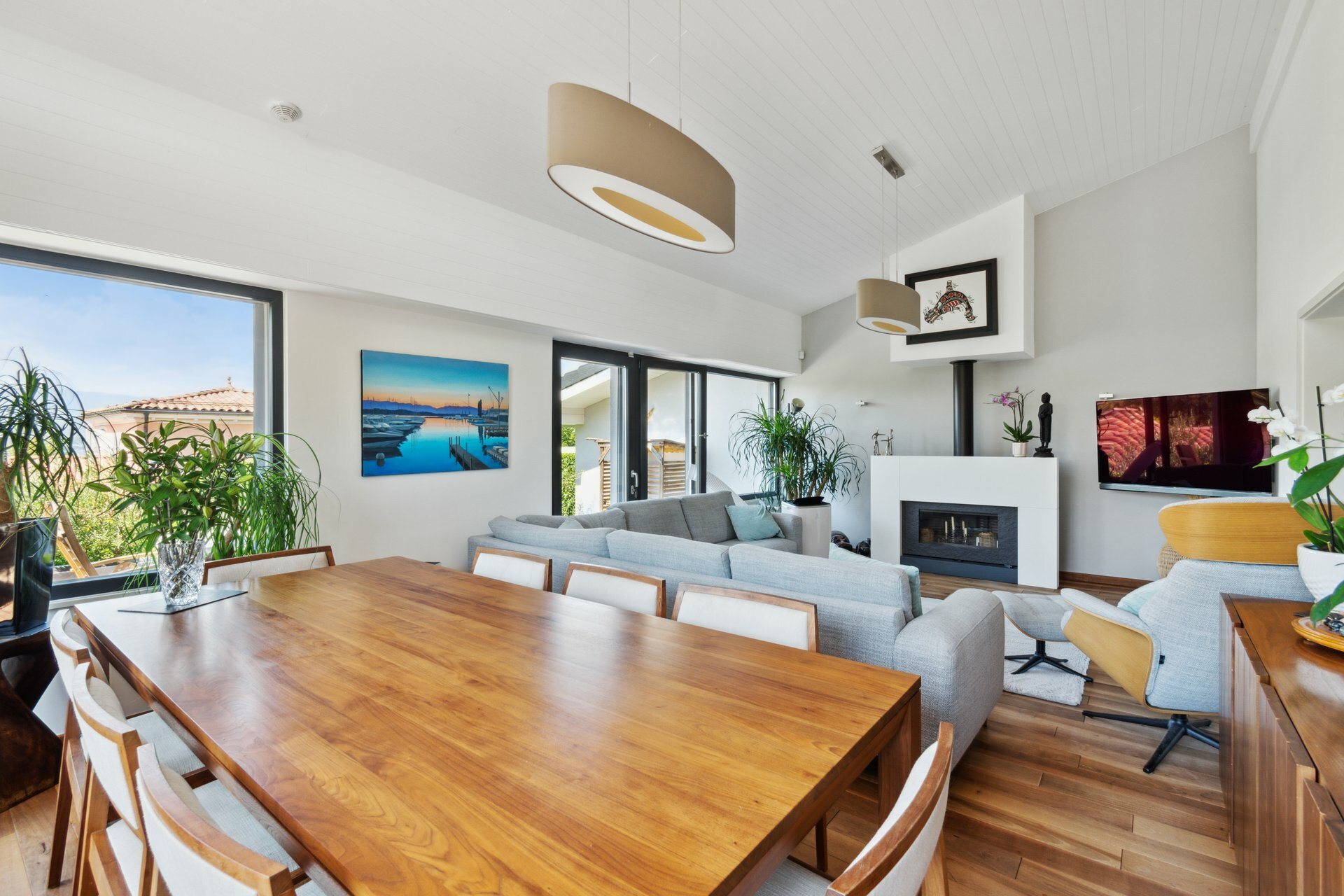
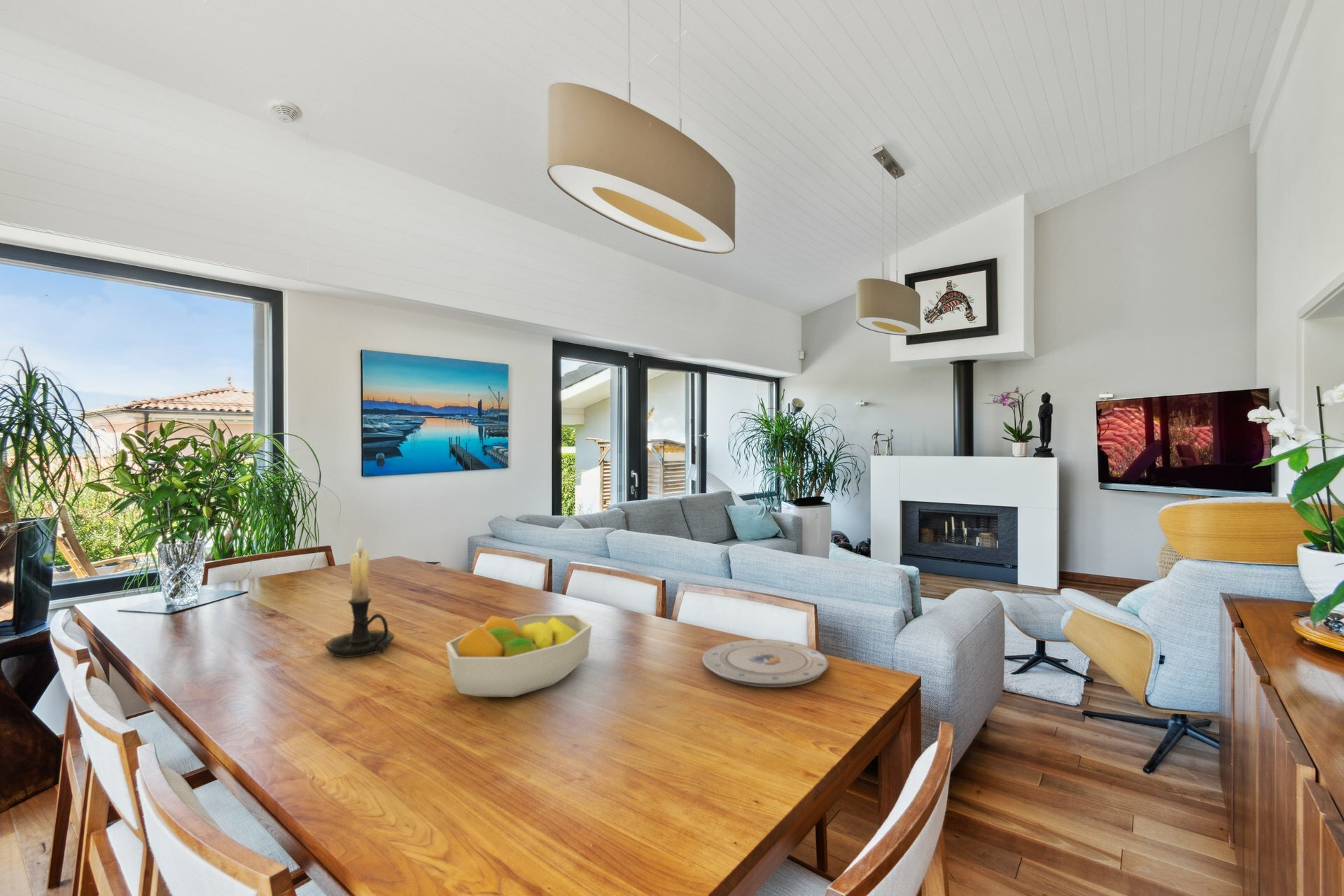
+ plate (764, 662)
+ candle holder (365, 593)
+ fruit bowl (522, 645)
